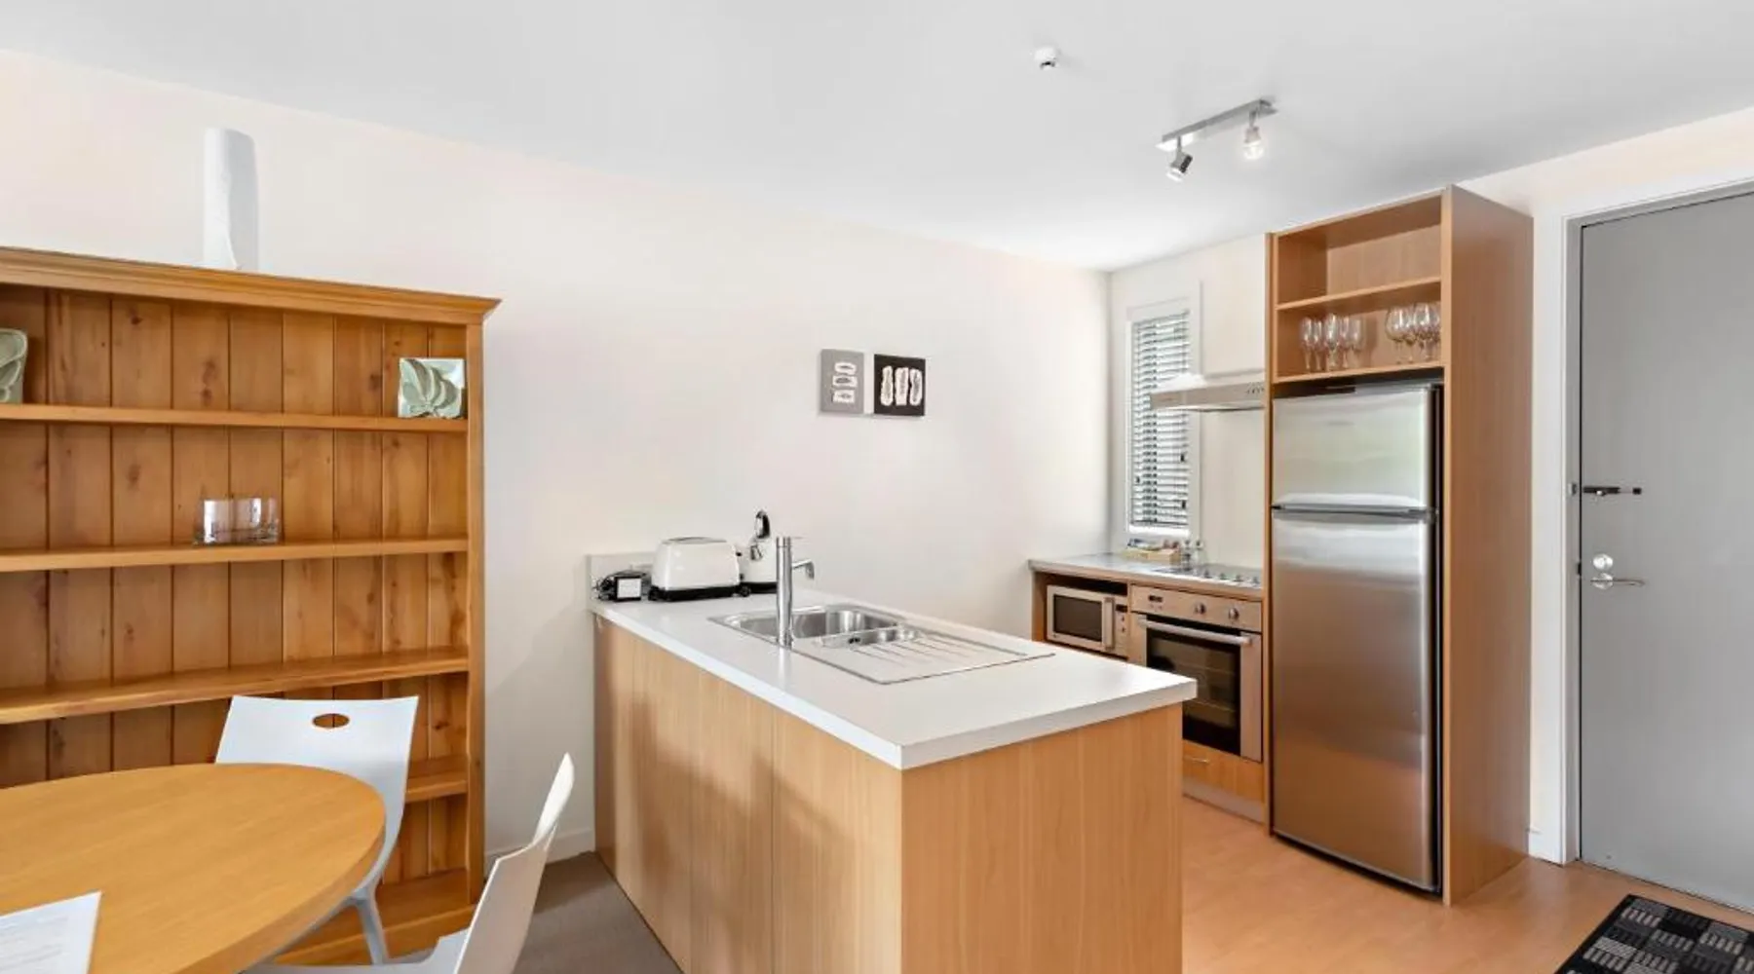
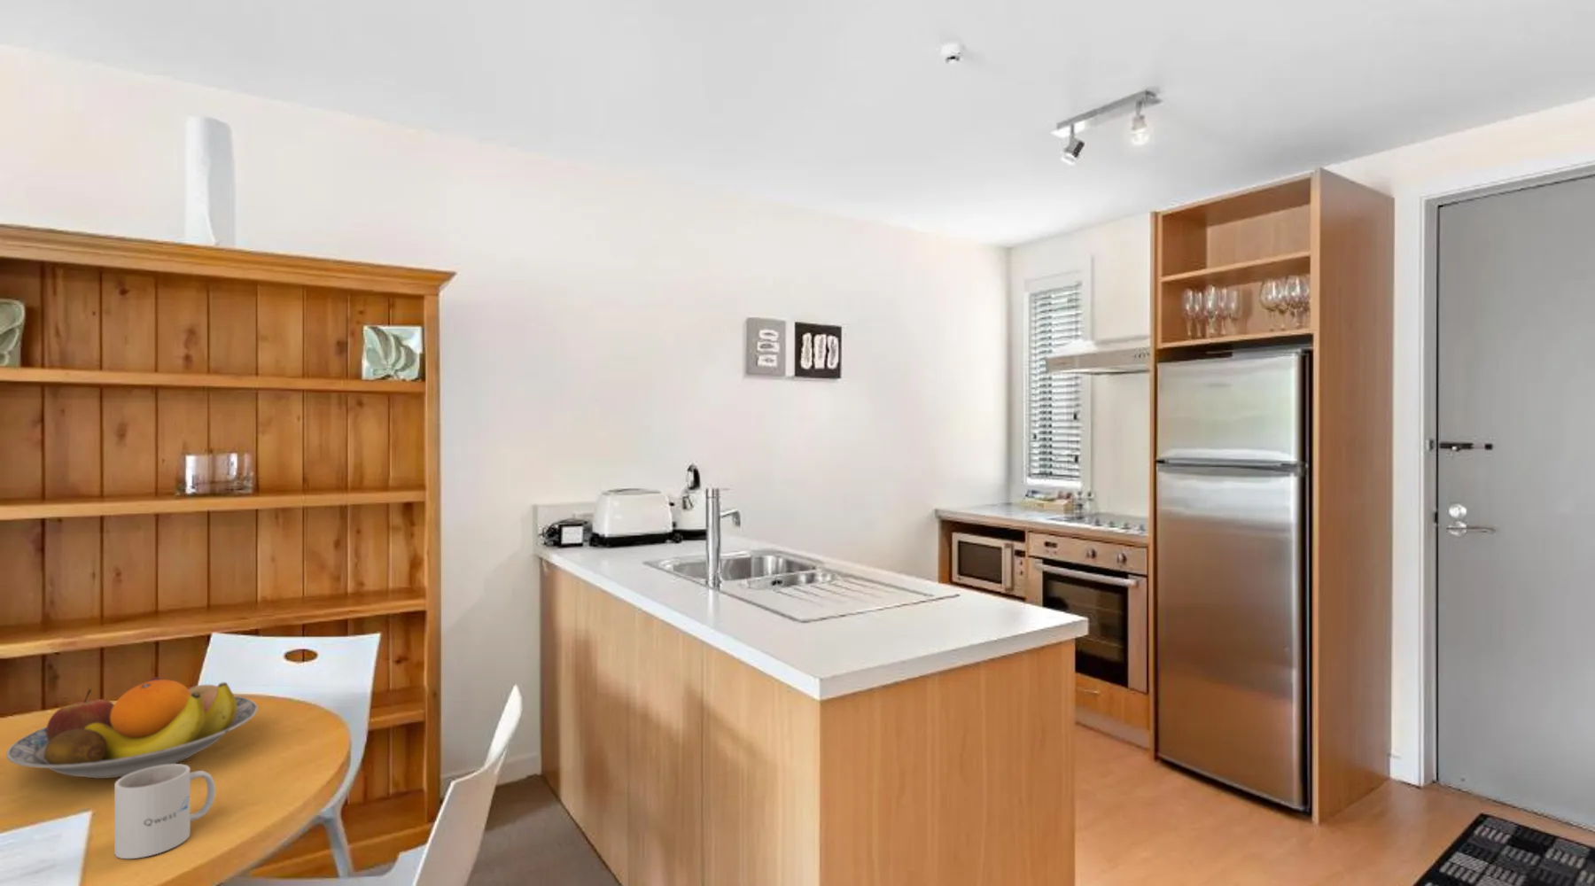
+ mug (168, 804)
+ fruit bowl (142, 718)
